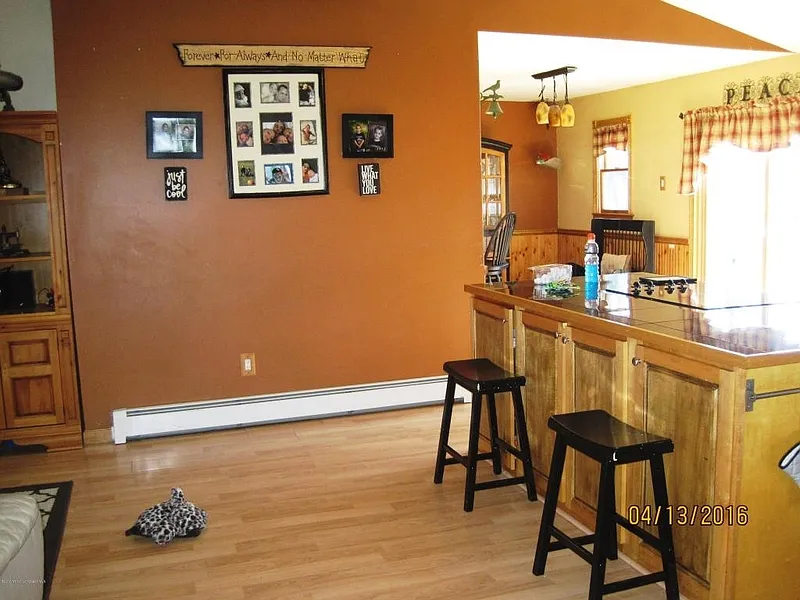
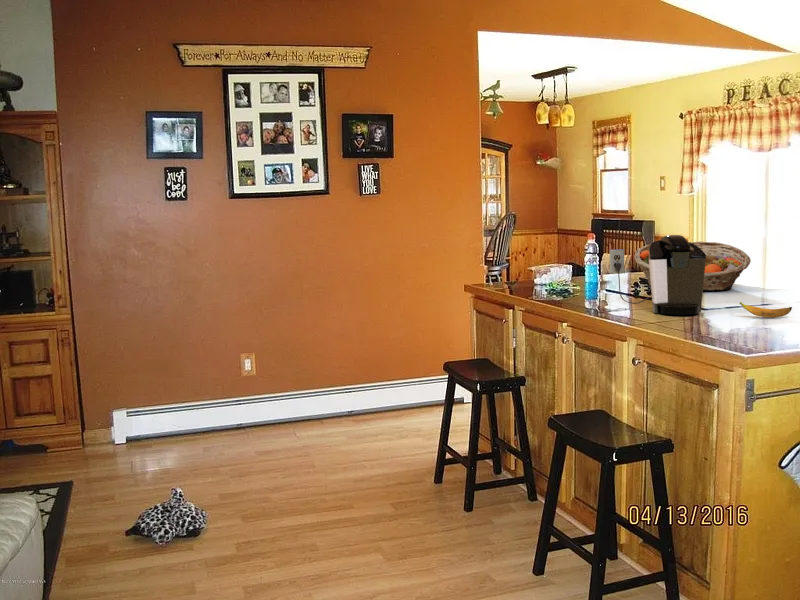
+ banana (765, 309)
+ fruit basket (705, 265)
+ coffee maker (659, 273)
